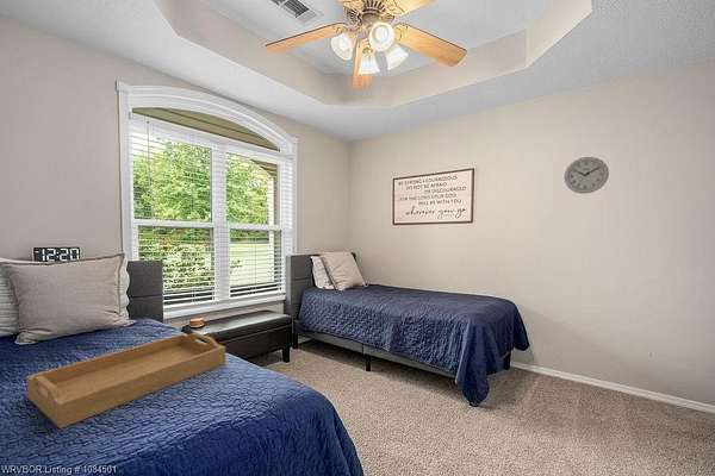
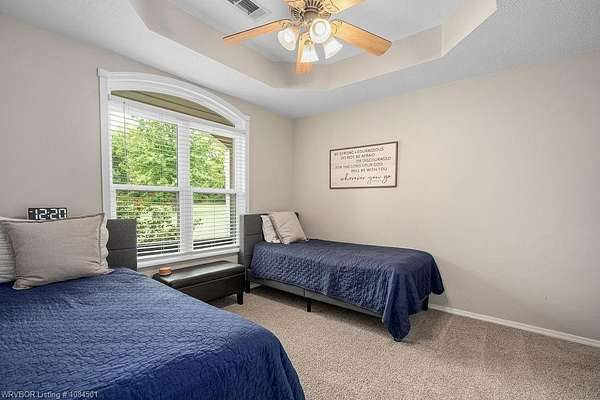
- wall clock (585, 175)
- serving tray (137, 365)
